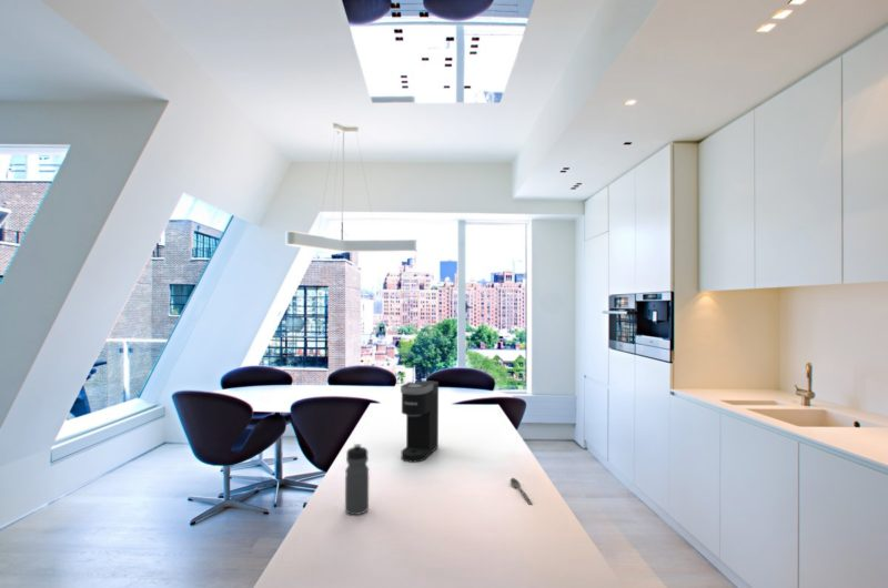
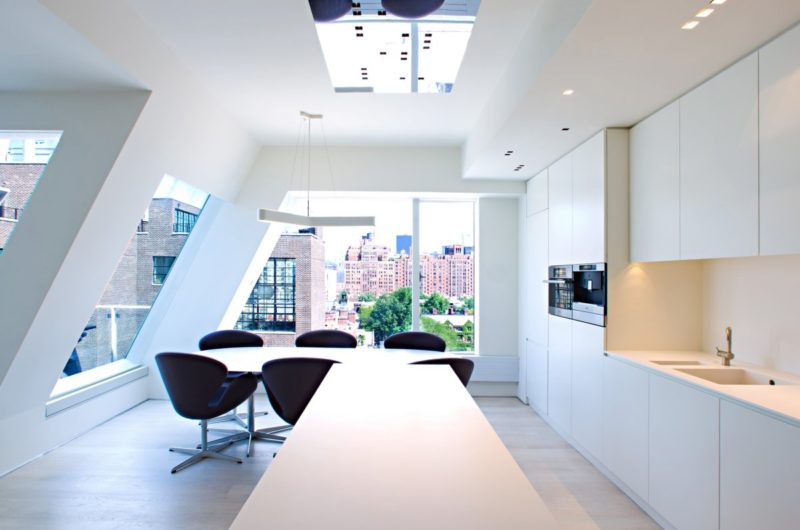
- coffee maker (420, 417)
- spoon (521, 490)
- water bottle (356, 477)
